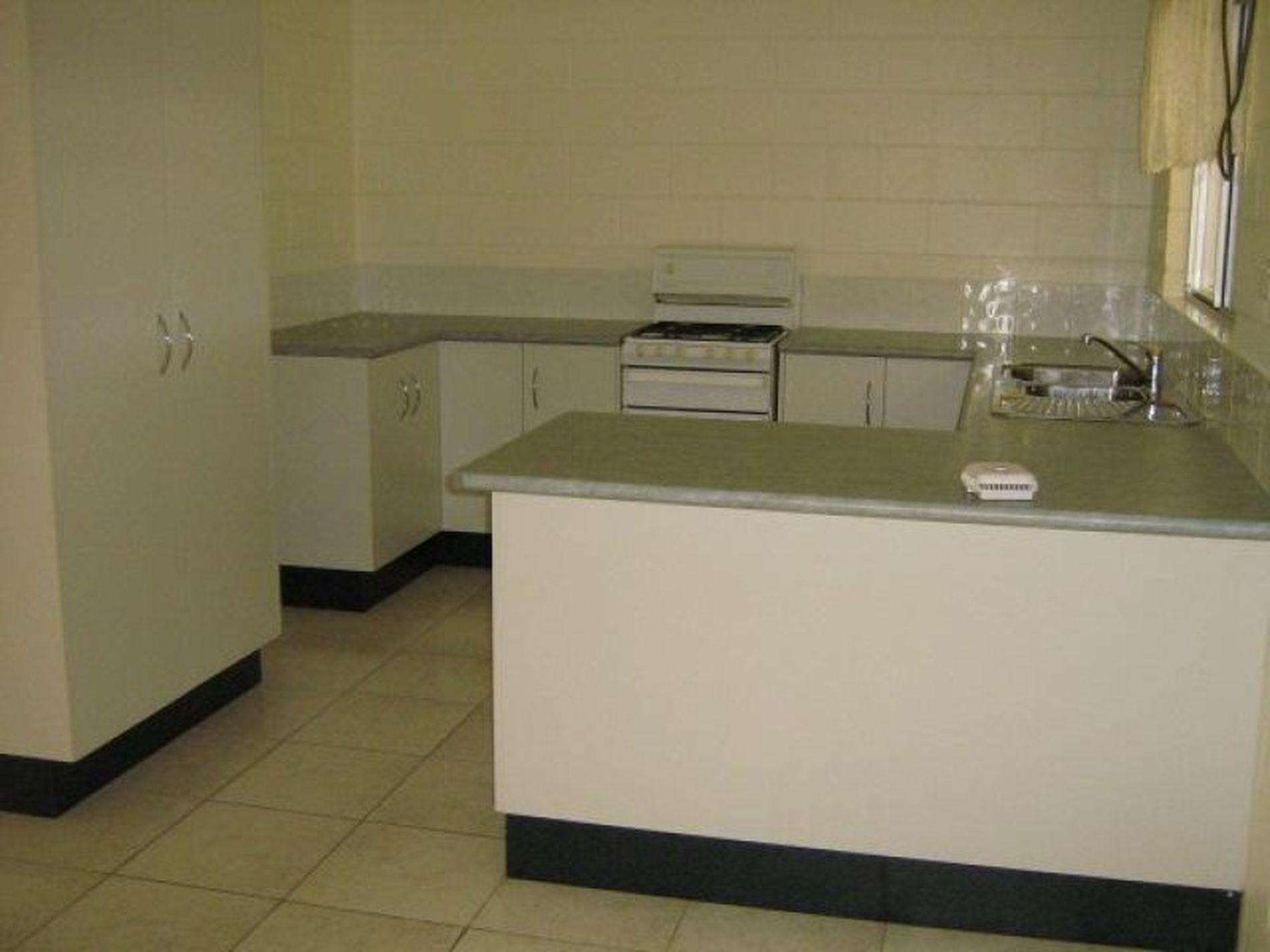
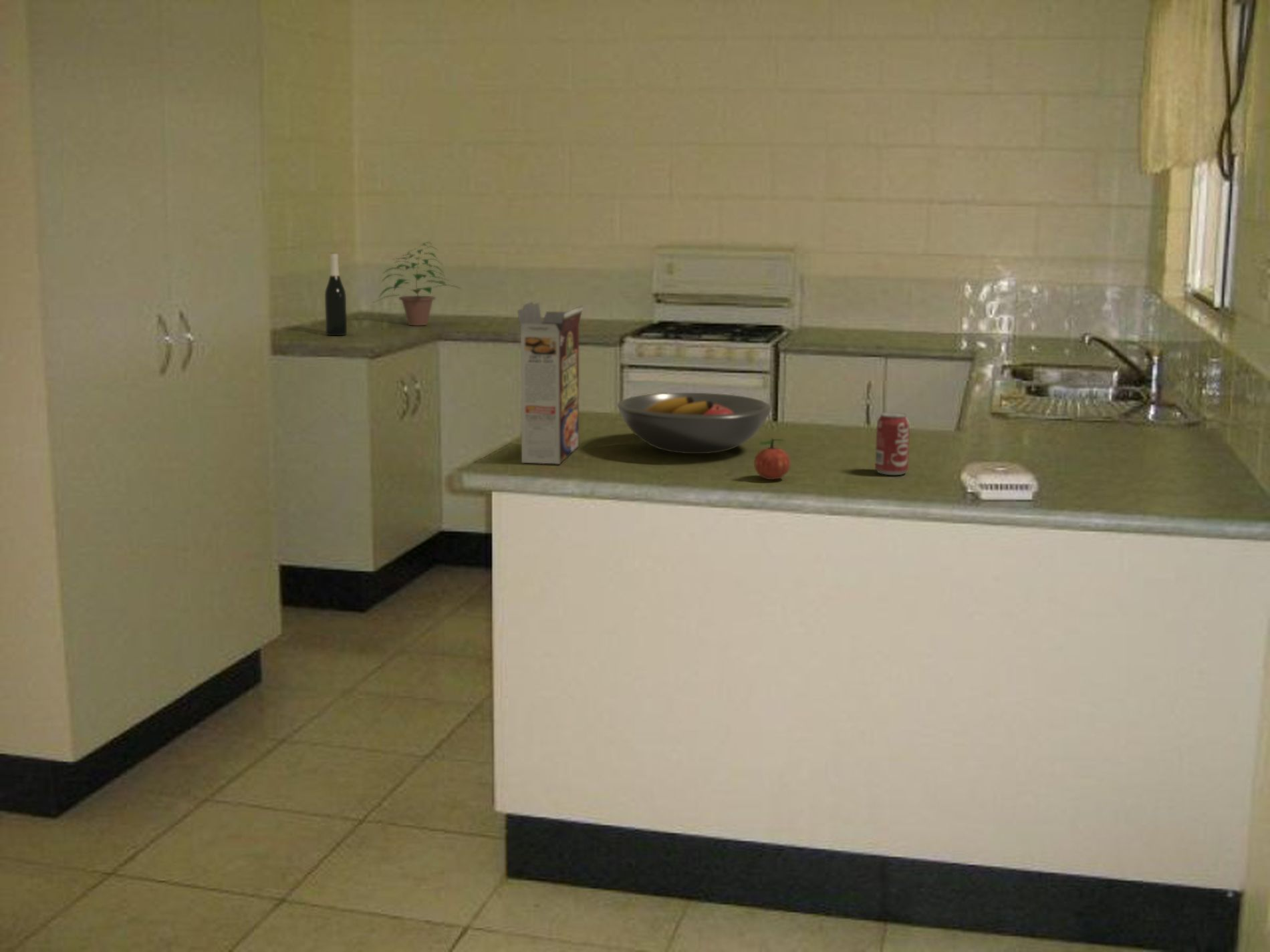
+ beverage can (892, 443)
+ potted plant (416, 283)
+ fruit bowl (694, 420)
+ cereal box (551, 379)
+ wine bottle (335, 293)
+ apple (772, 458)
